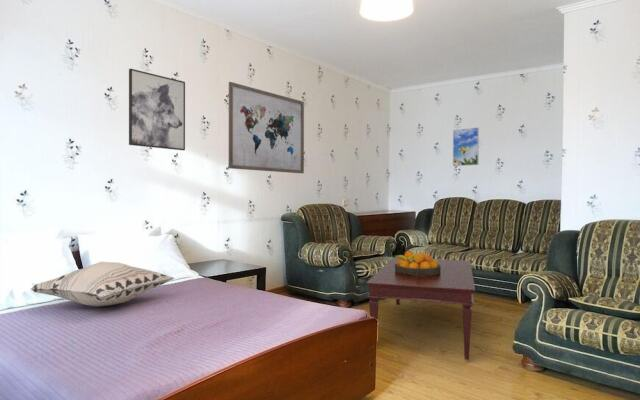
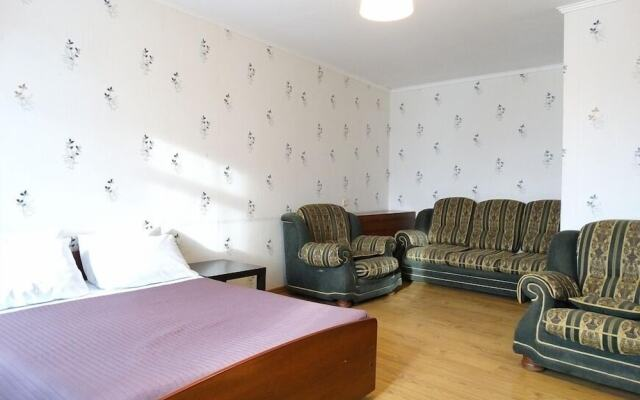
- decorative pillow (106, 283)
- fruit bowl (417, 261)
- coffee table (425, 298)
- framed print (465, 147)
- wall art (269, 132)
- wall art (158, 111)
